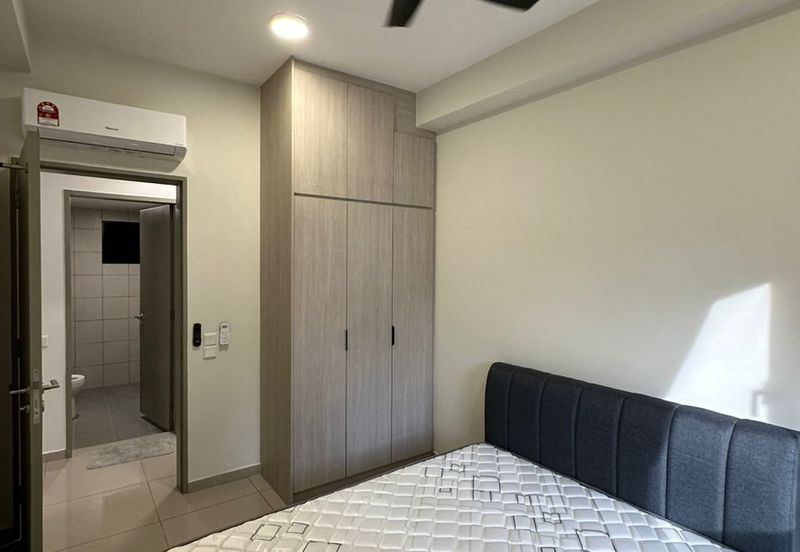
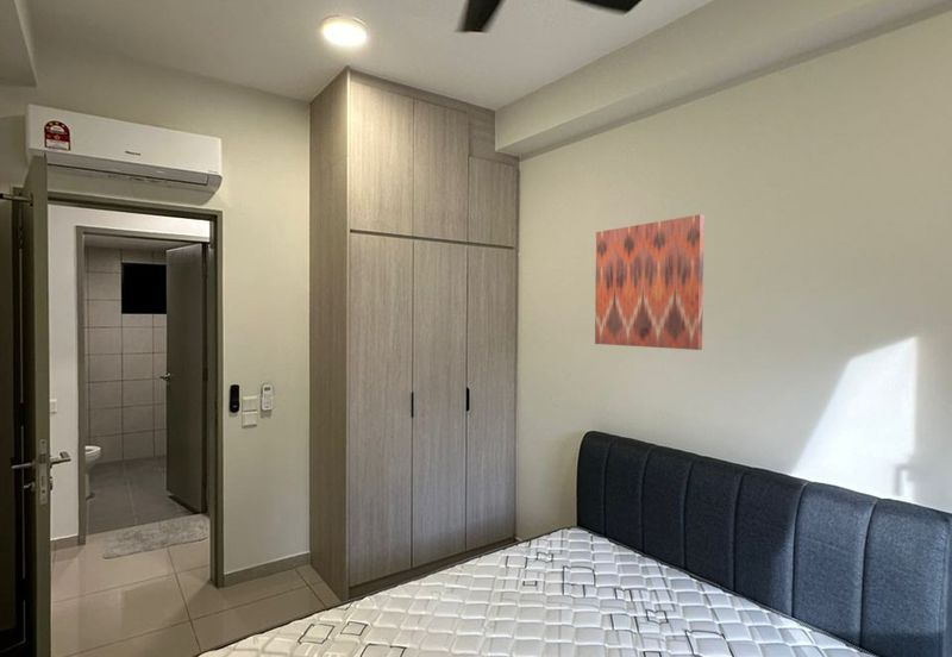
+ wall art (644, 286)
